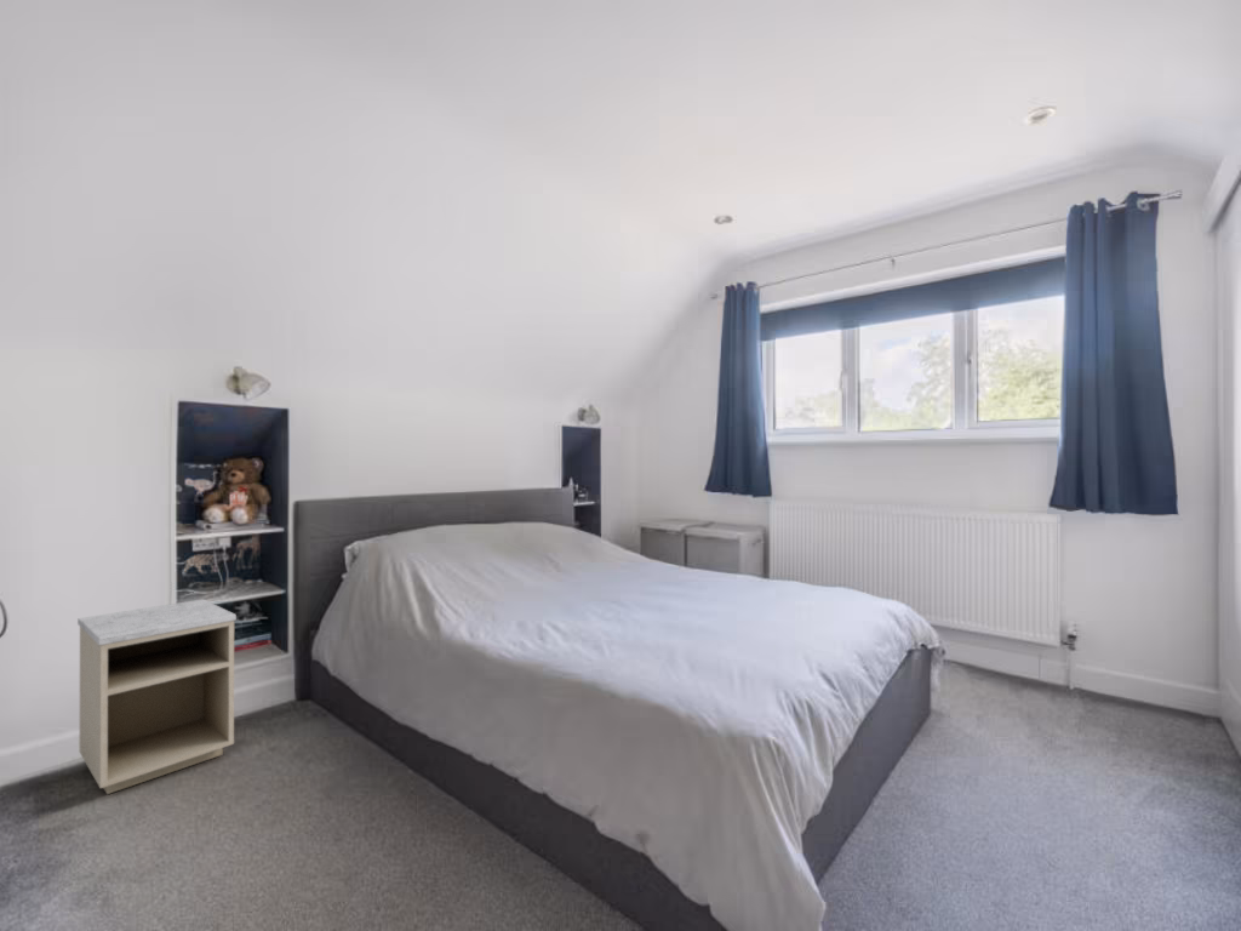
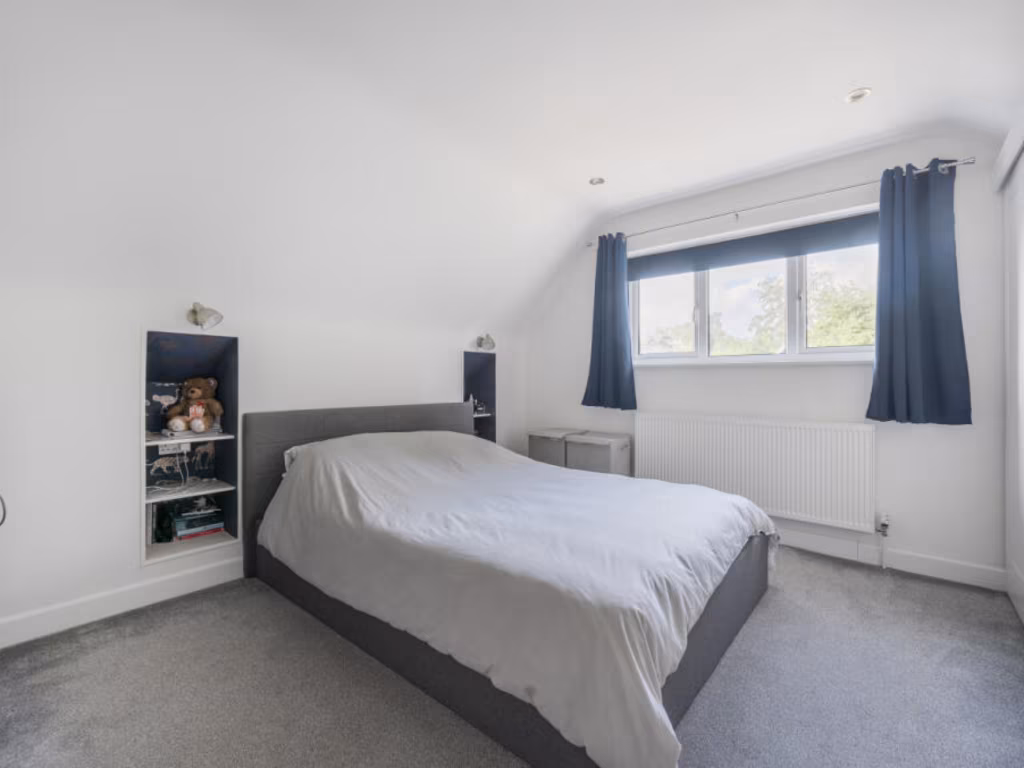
- nightstand (158, 687)
